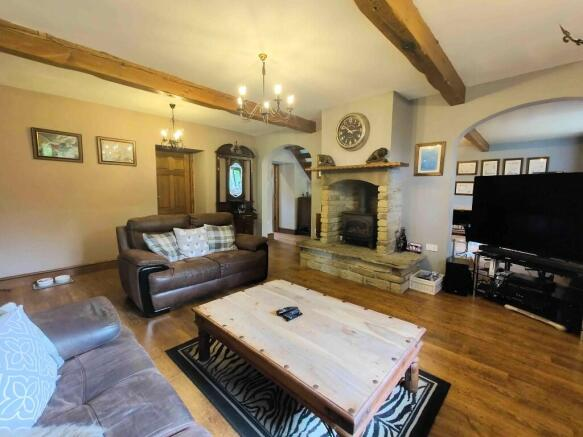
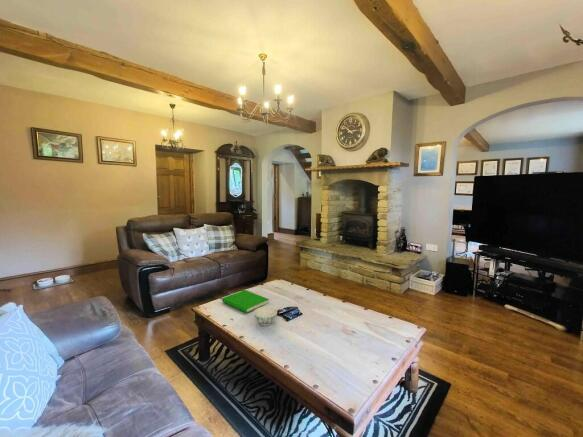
+ book (245, 300)
+ chinaware (265, 317)
